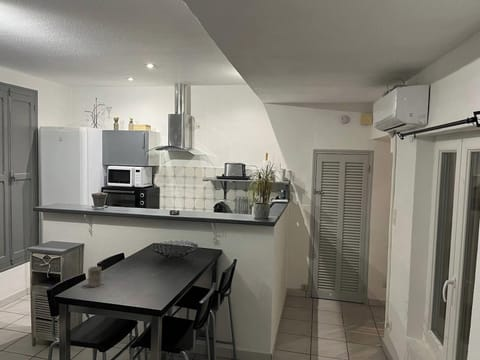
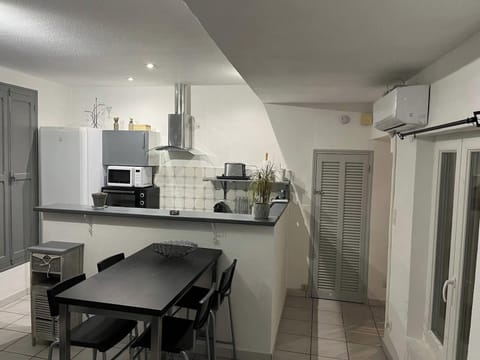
- mug (96, 276)
